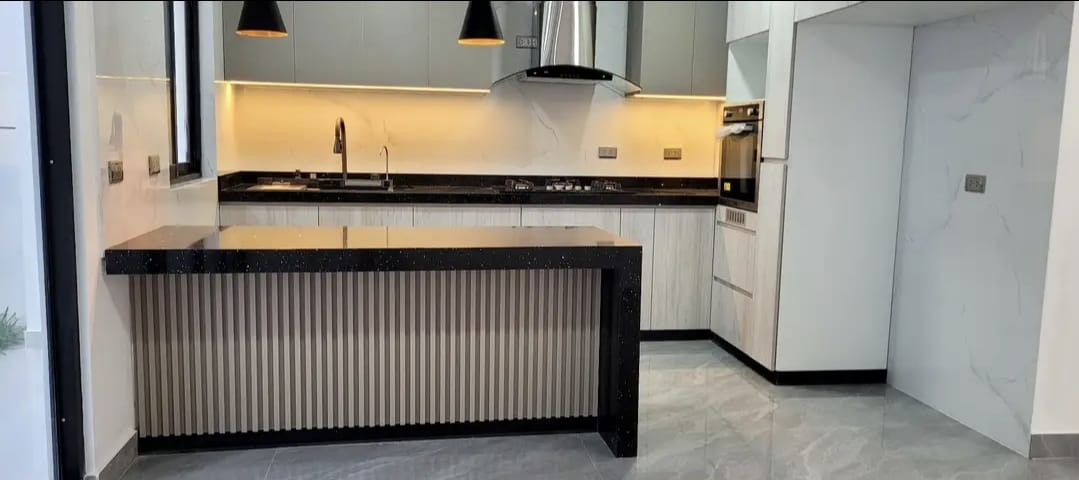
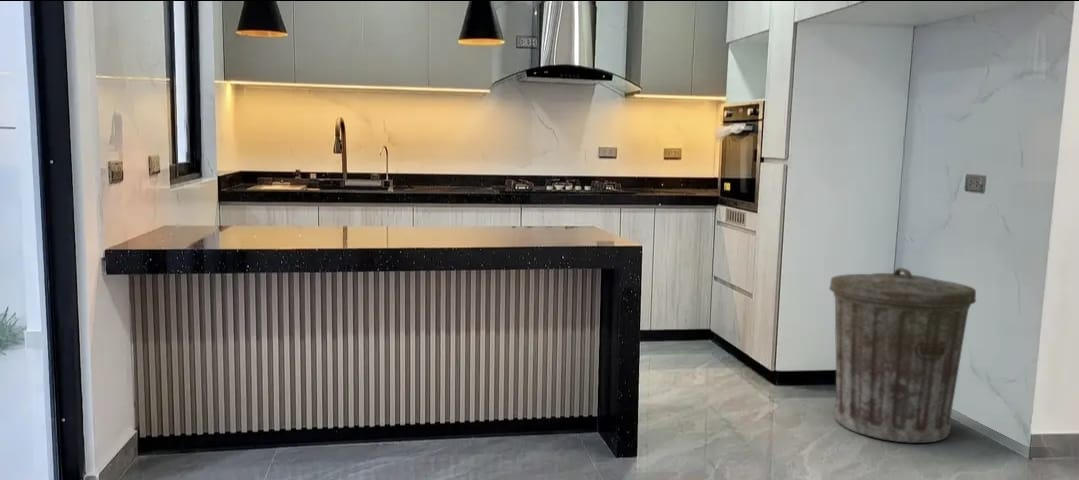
+ trash can (896, 347)
